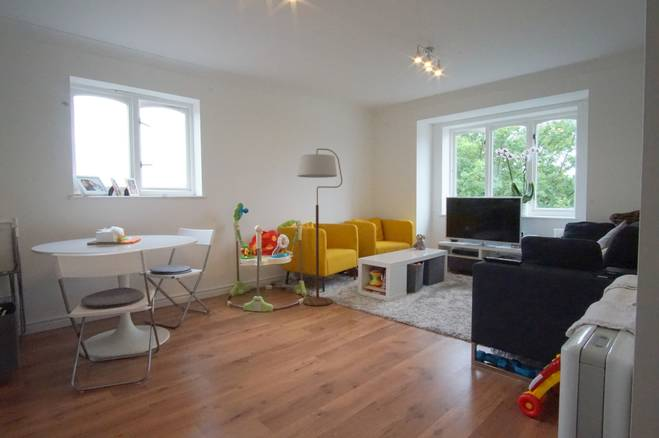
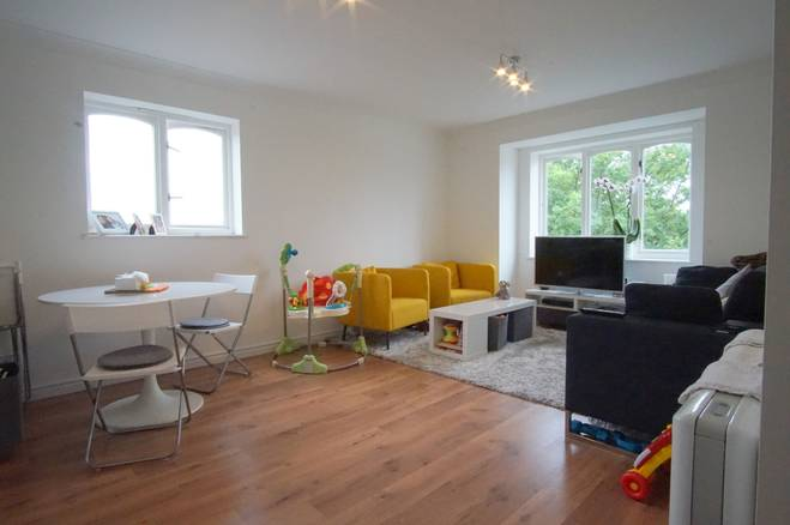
- floor lamp (318, 225)
